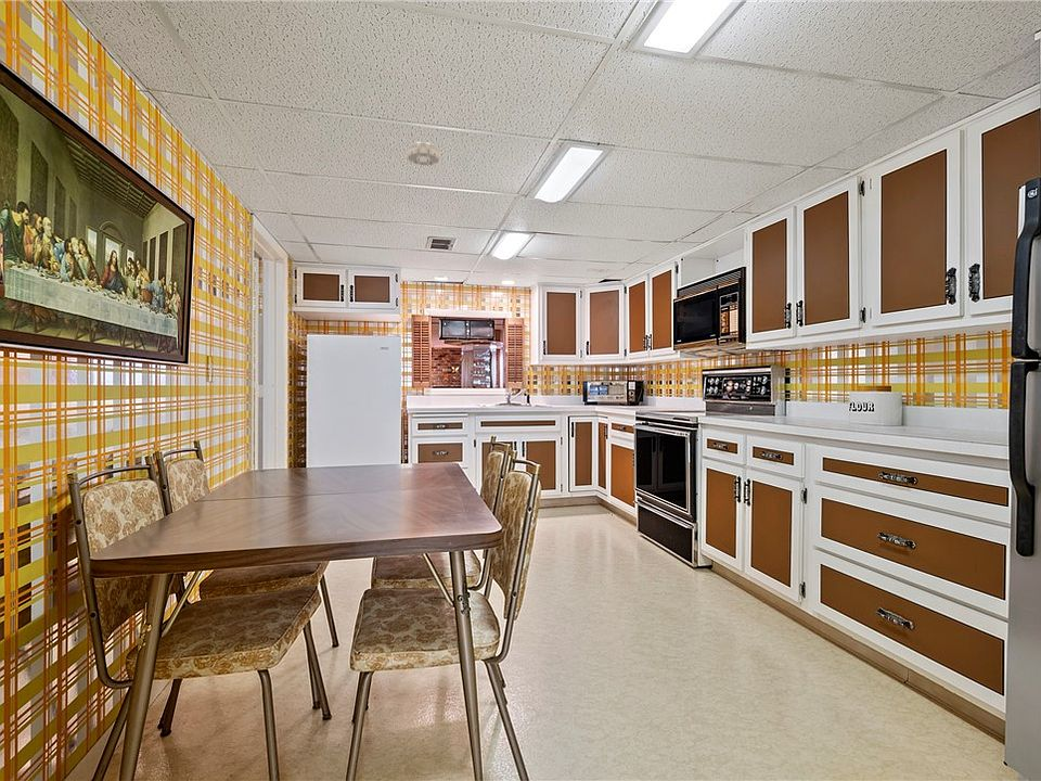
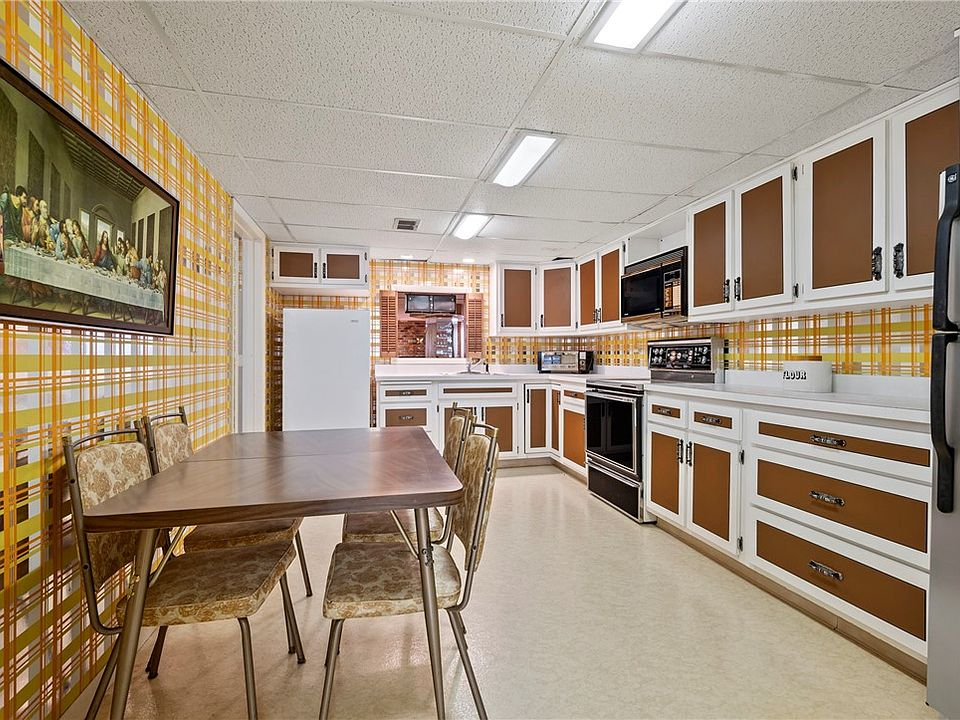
- smoke detector (423, 153)
